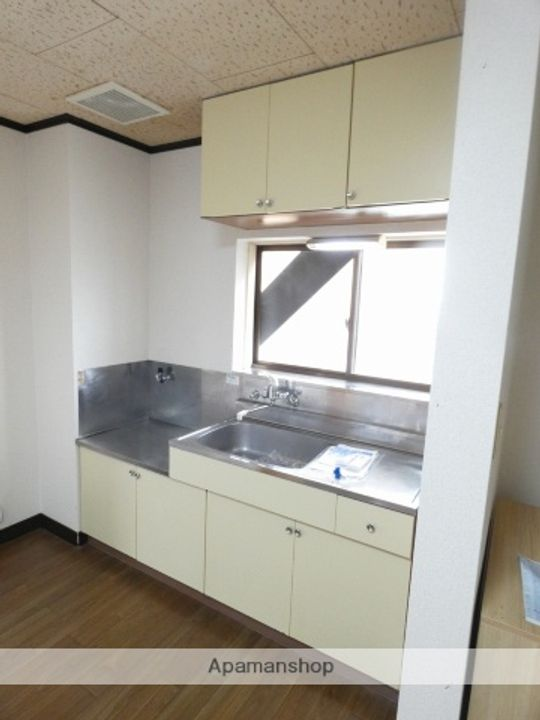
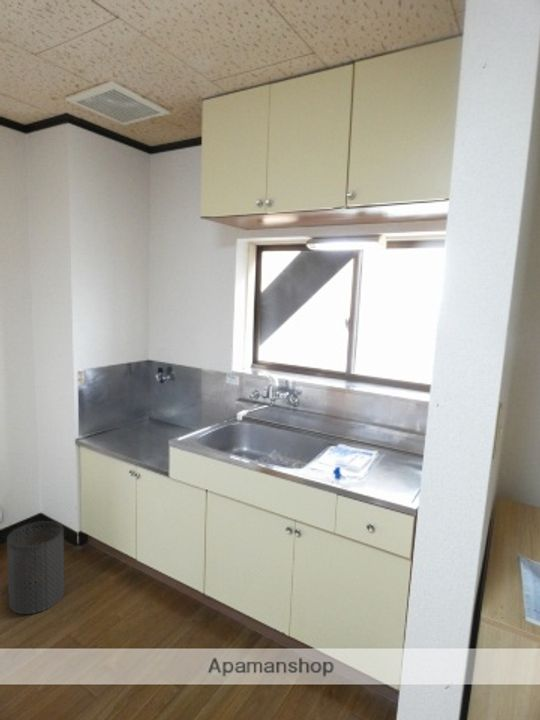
+ trash can (36, 565)
